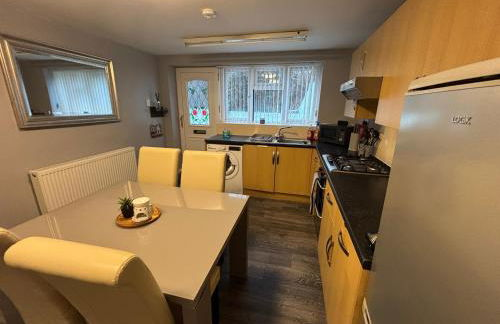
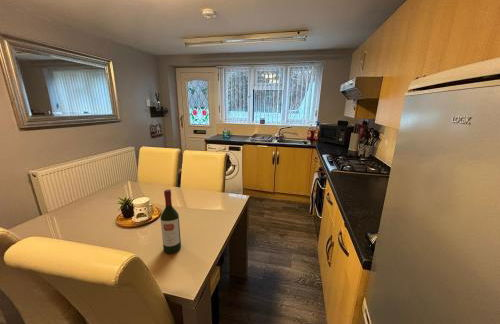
+ wine bottle (170, 220)
